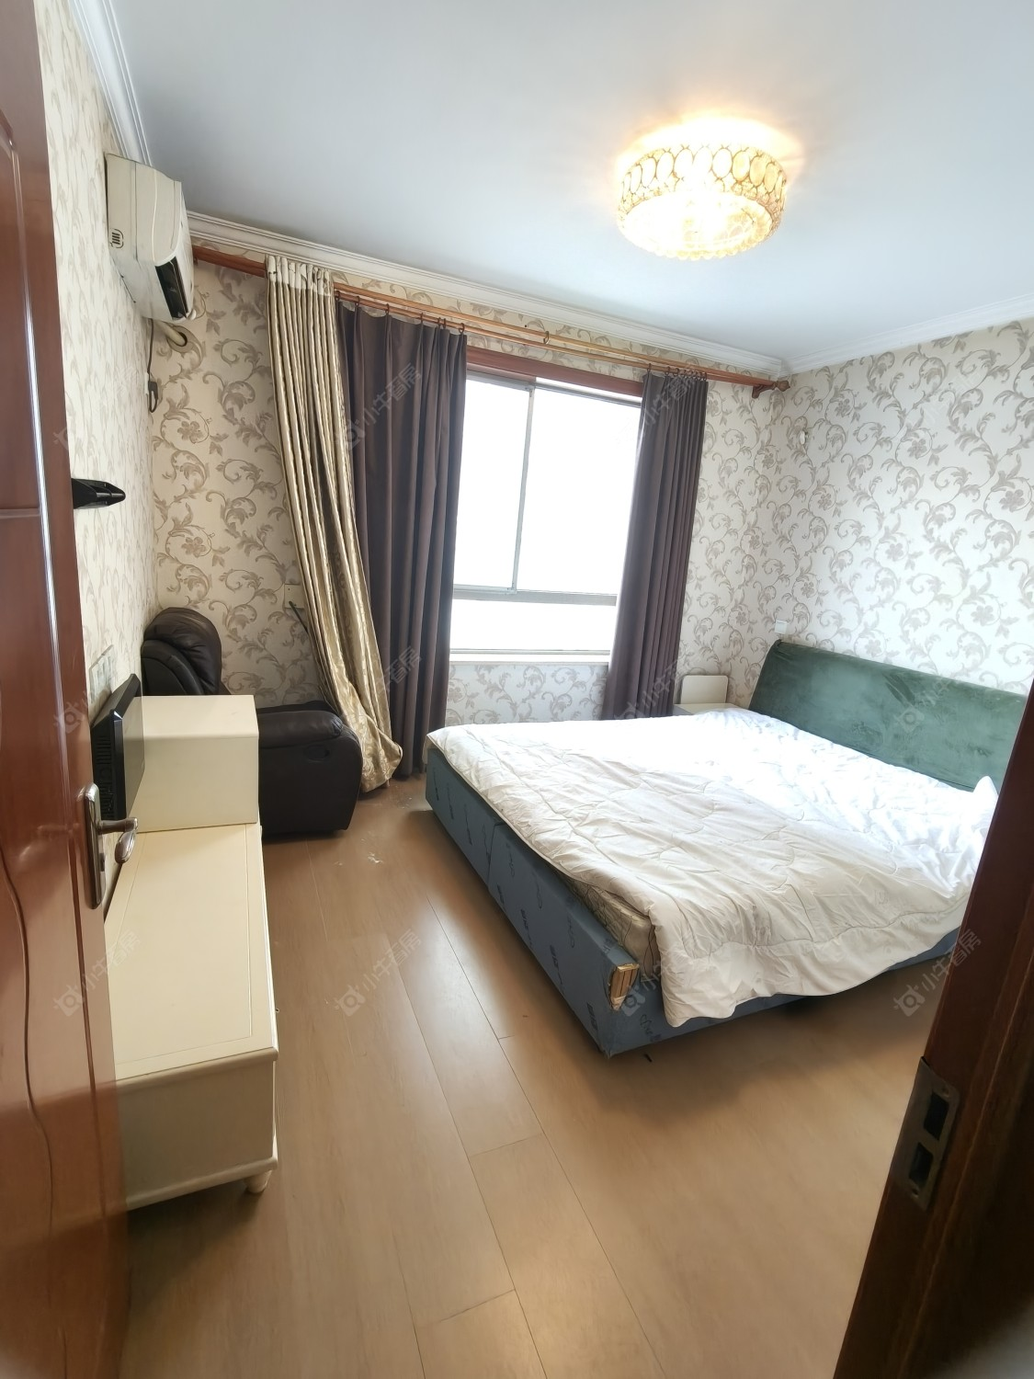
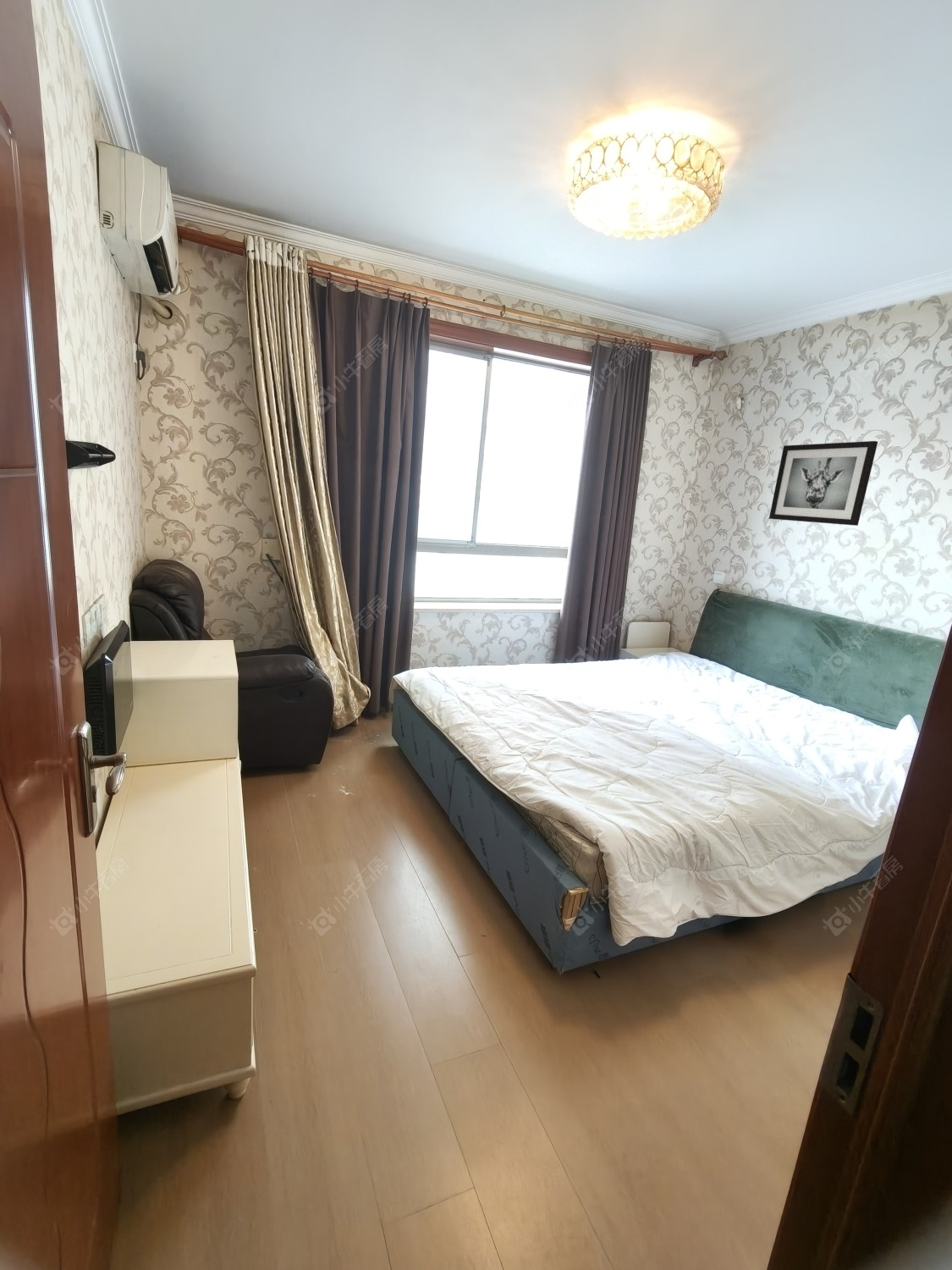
+ wall art (818, 483)
